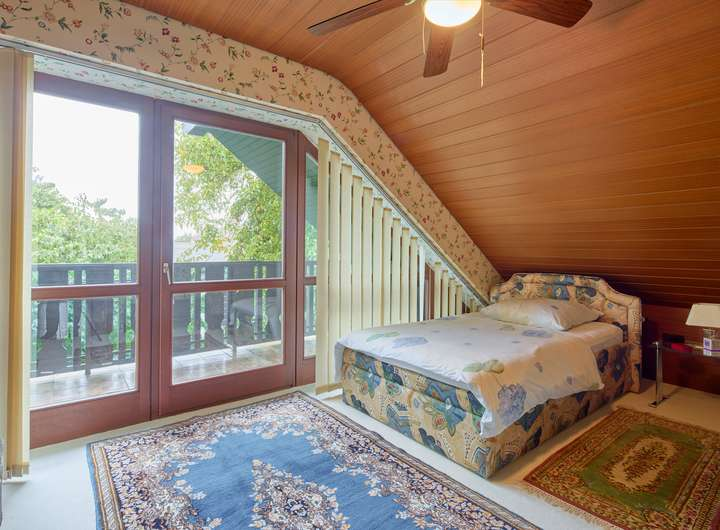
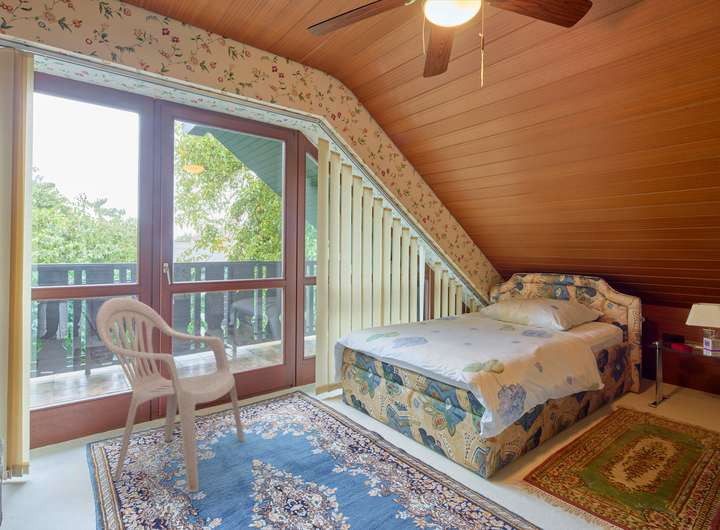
+ armchair (179, 379)
